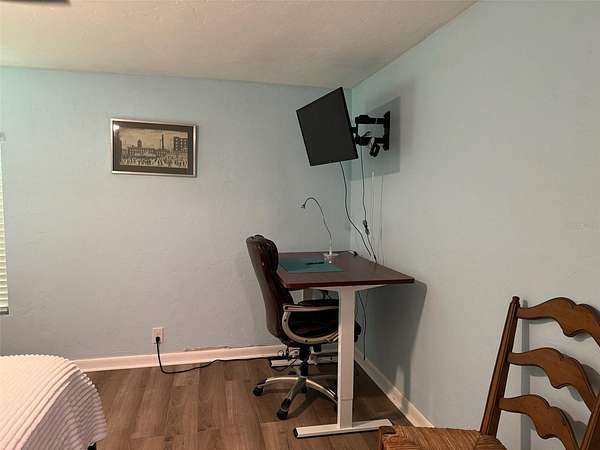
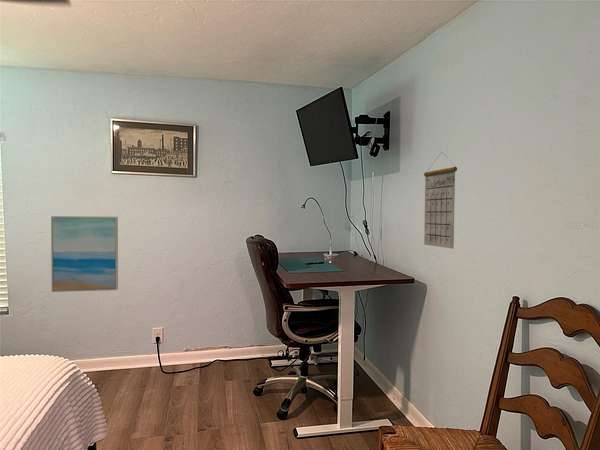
+ wall art (85, 253)
+ calendar (439, 199)
